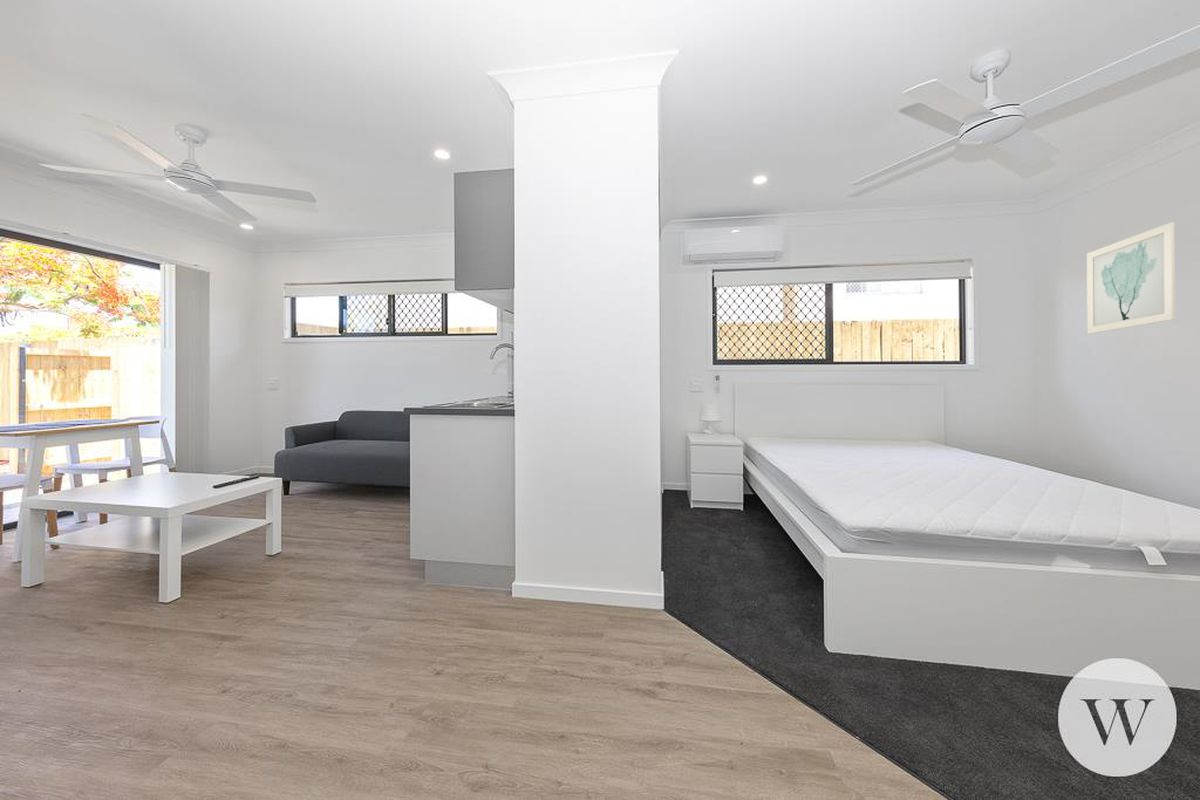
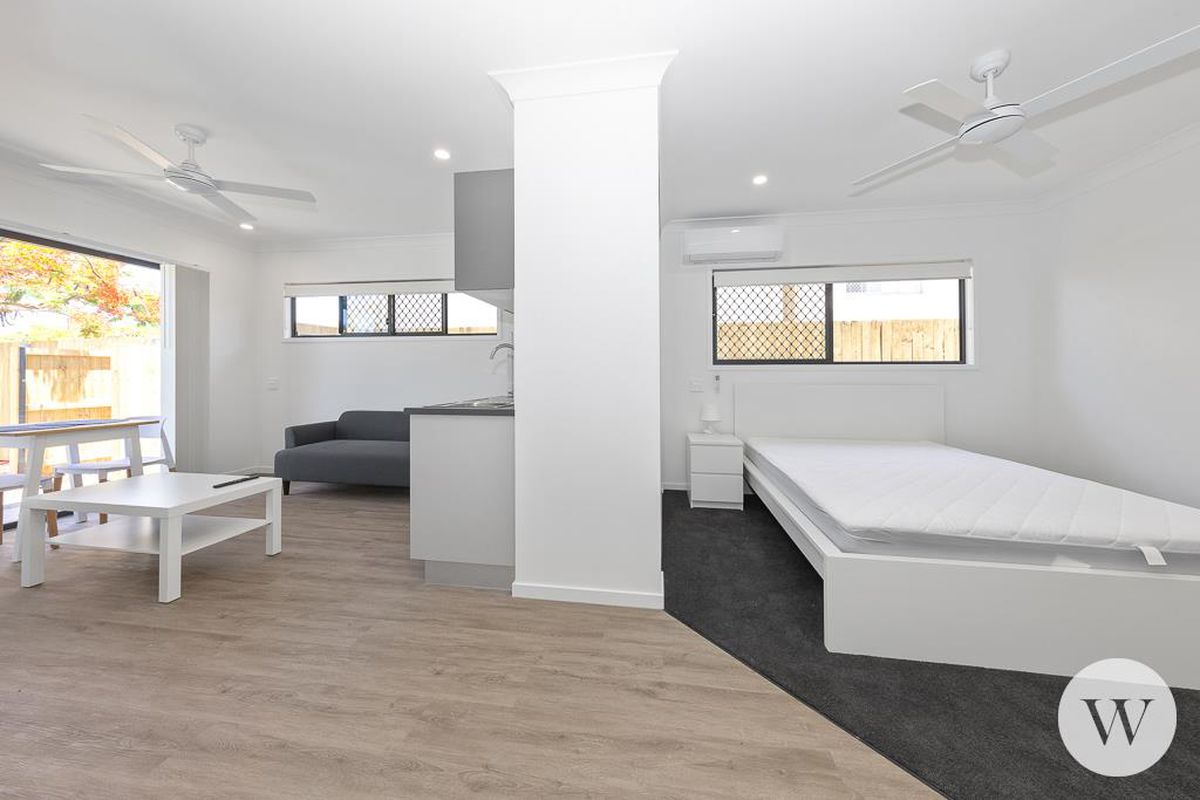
- wall art (1126, 283)
